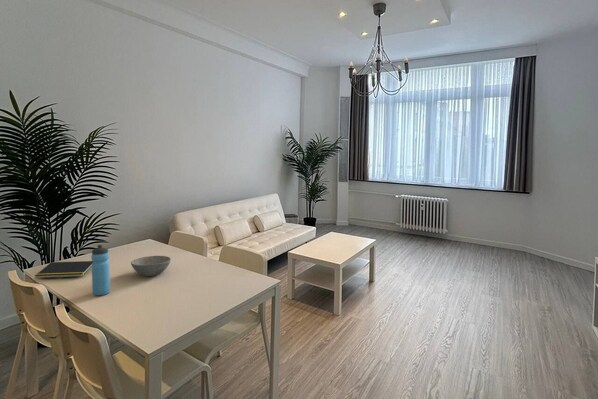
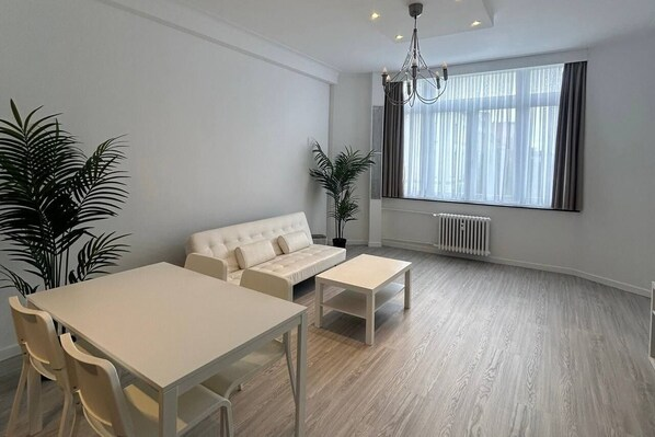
- notepad (66, 269)
- water bottle (100, 269)
- bowl (151, 266)
